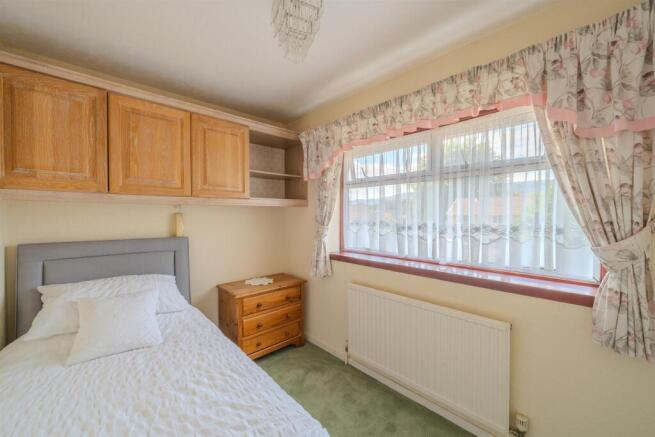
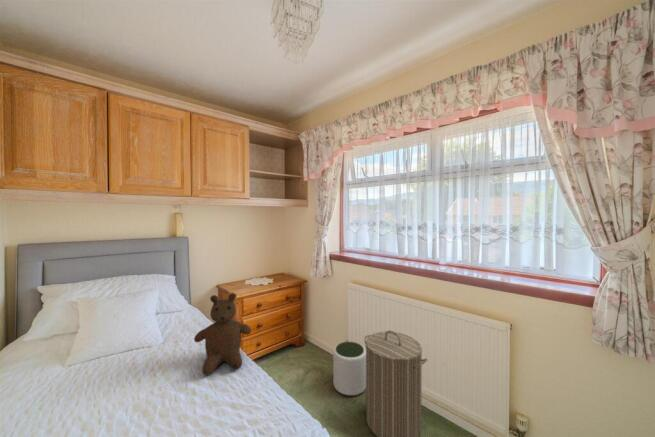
+ teddy bear (223, 329)
+ plant pot (349, 367)
+ laundry hamper (393, 376)
